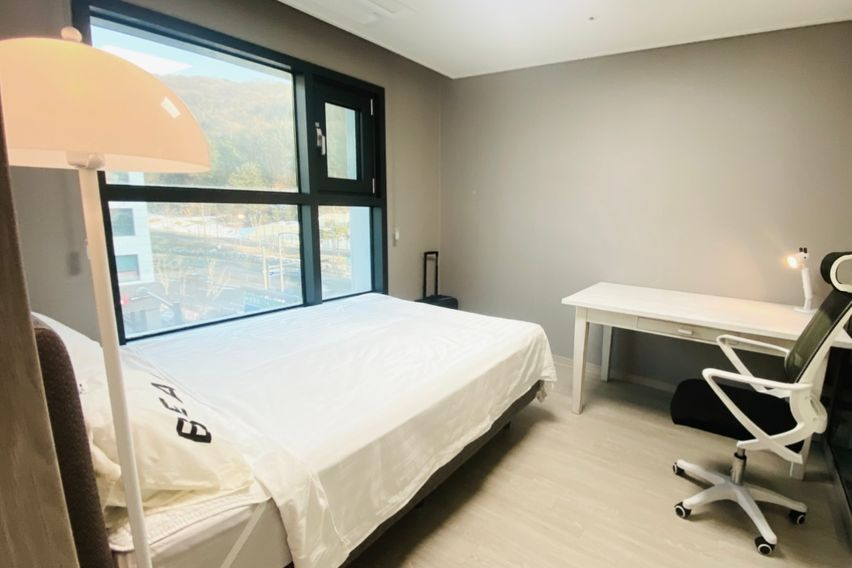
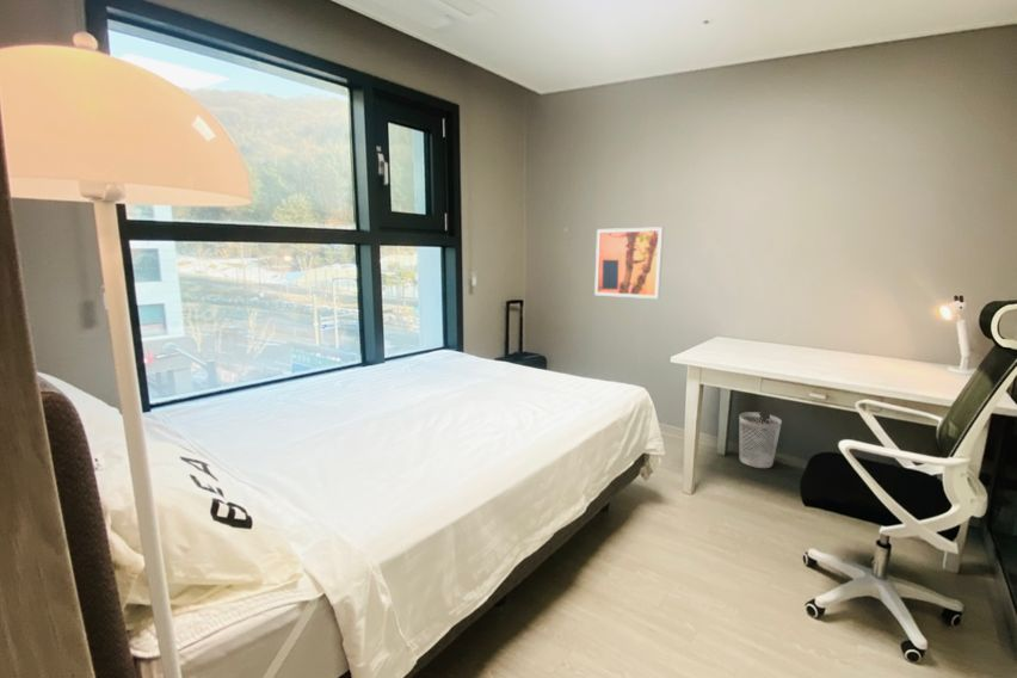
+ wall art (627, 263)
+ wastebasket (758, 439)
